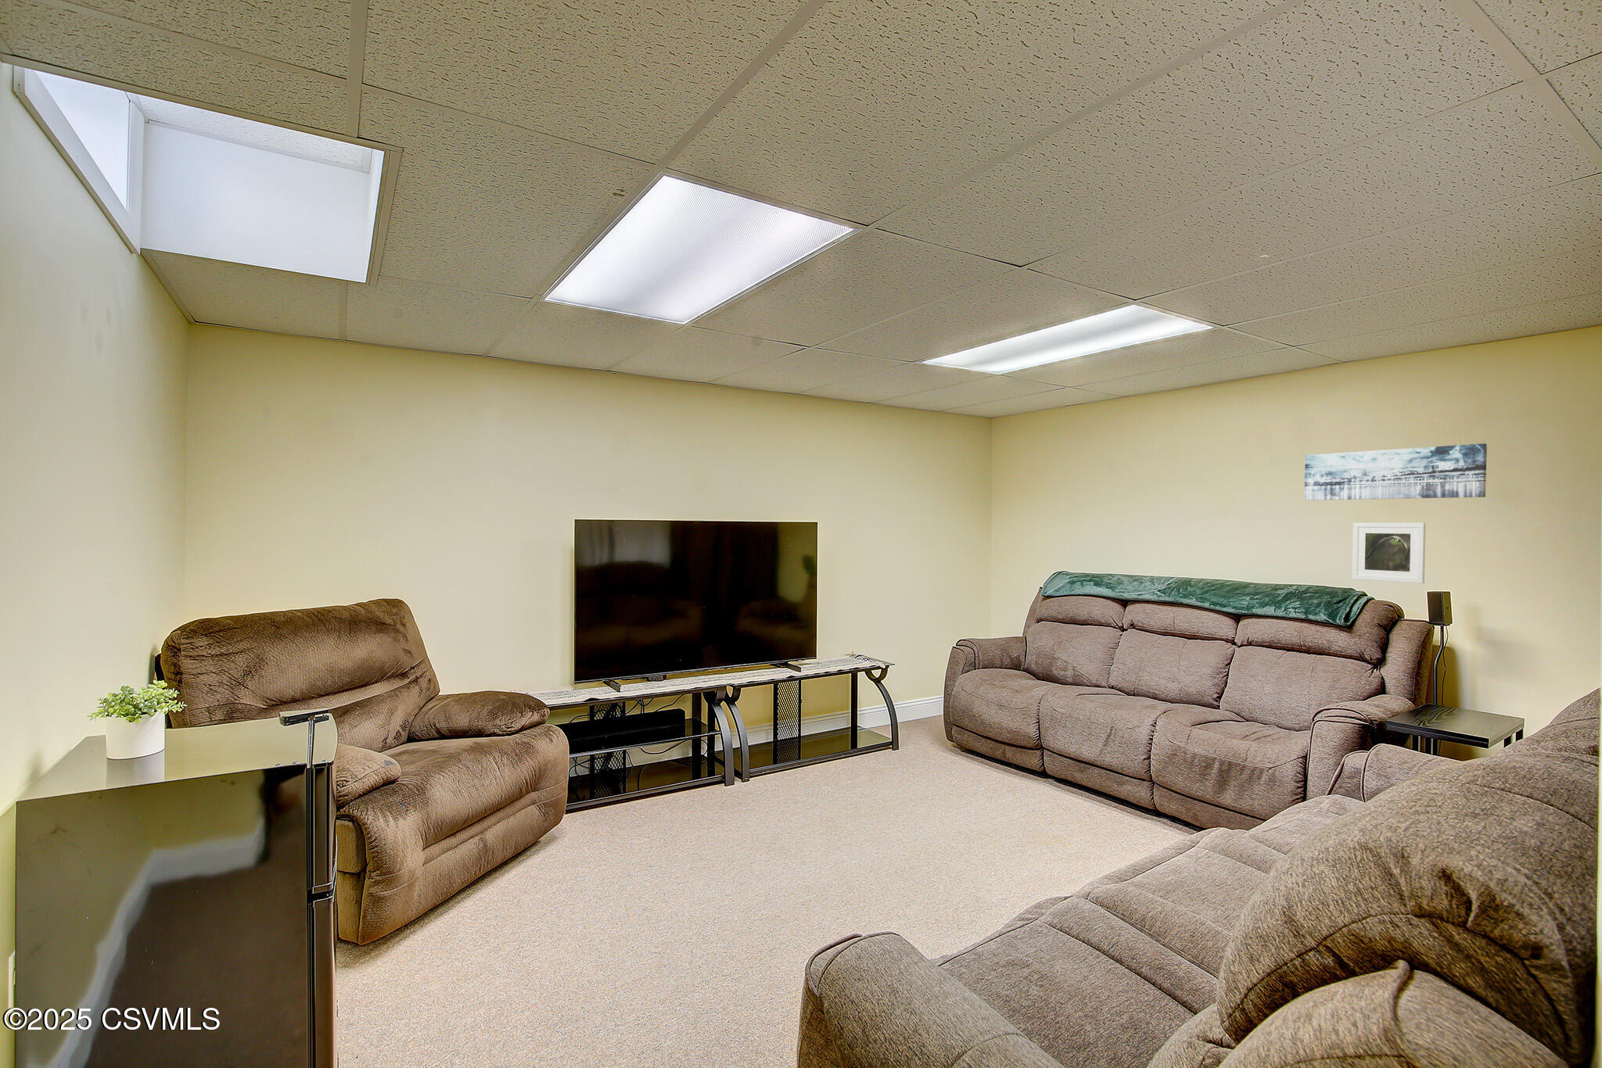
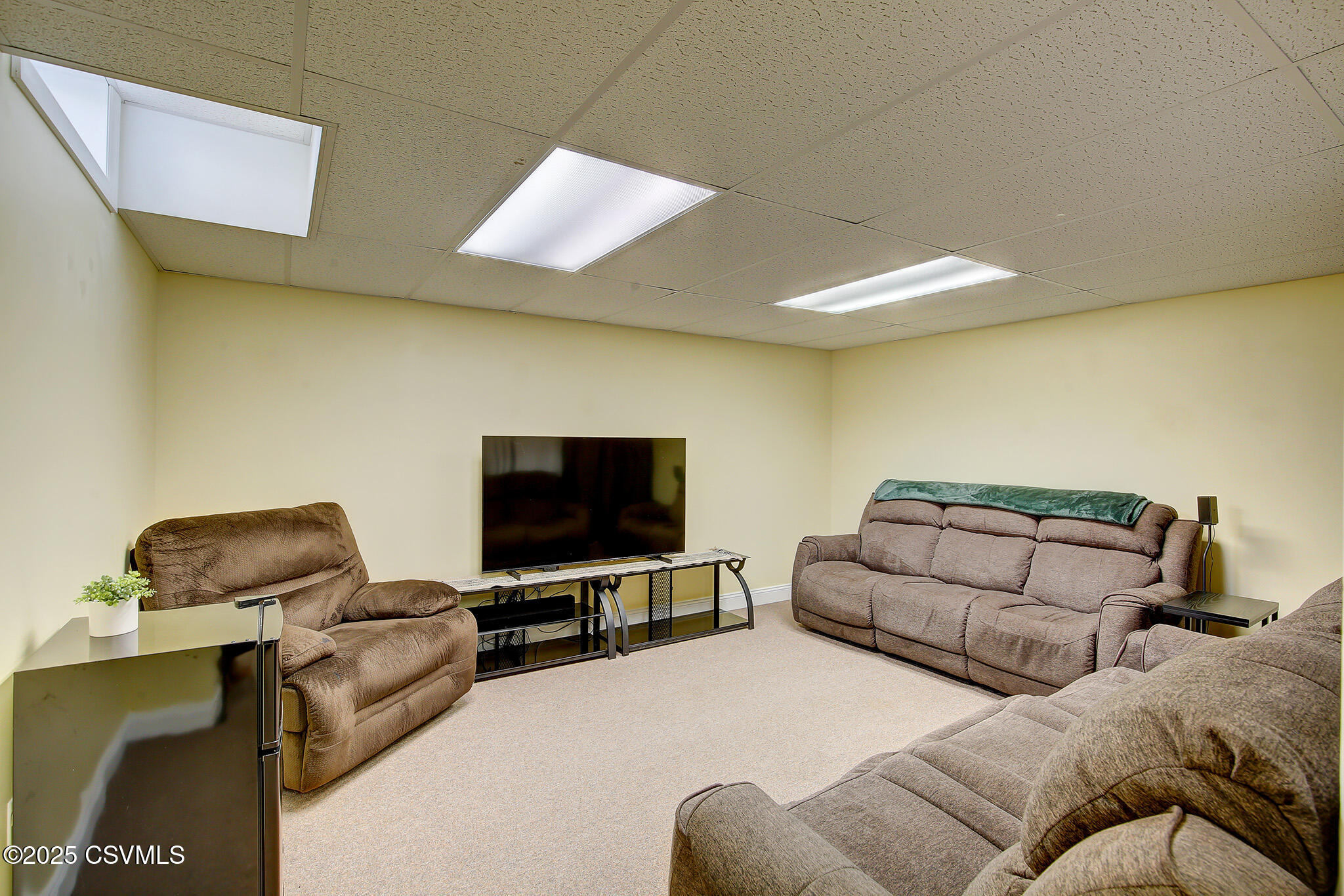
- wall art (1387, 473)
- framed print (1387, 552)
